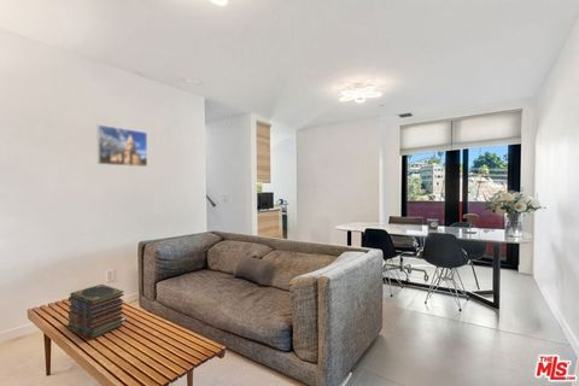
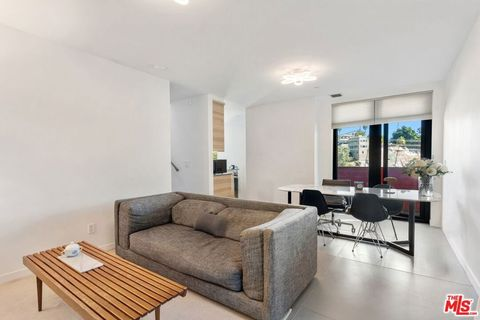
- book stack (96, 309)
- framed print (123, 147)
